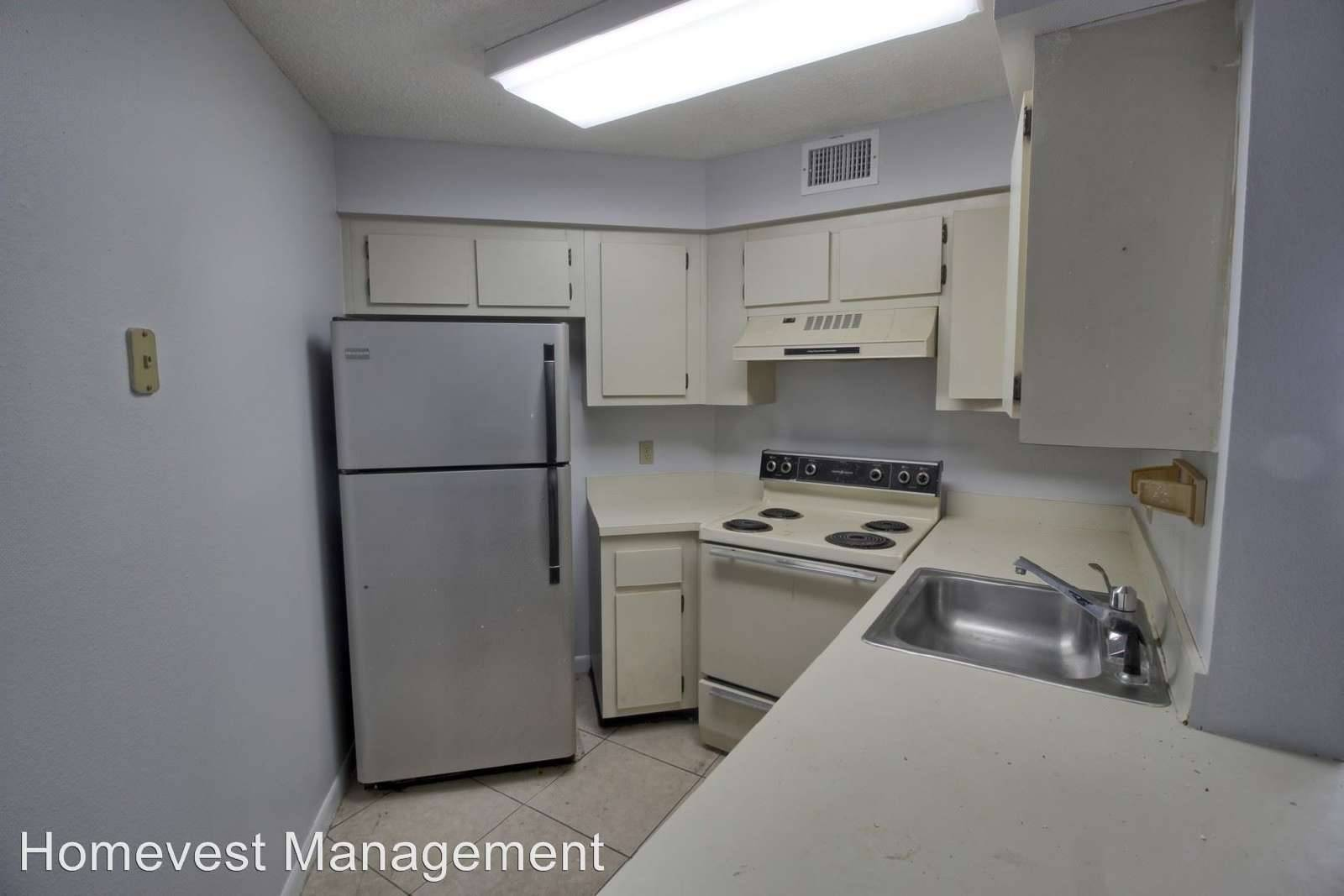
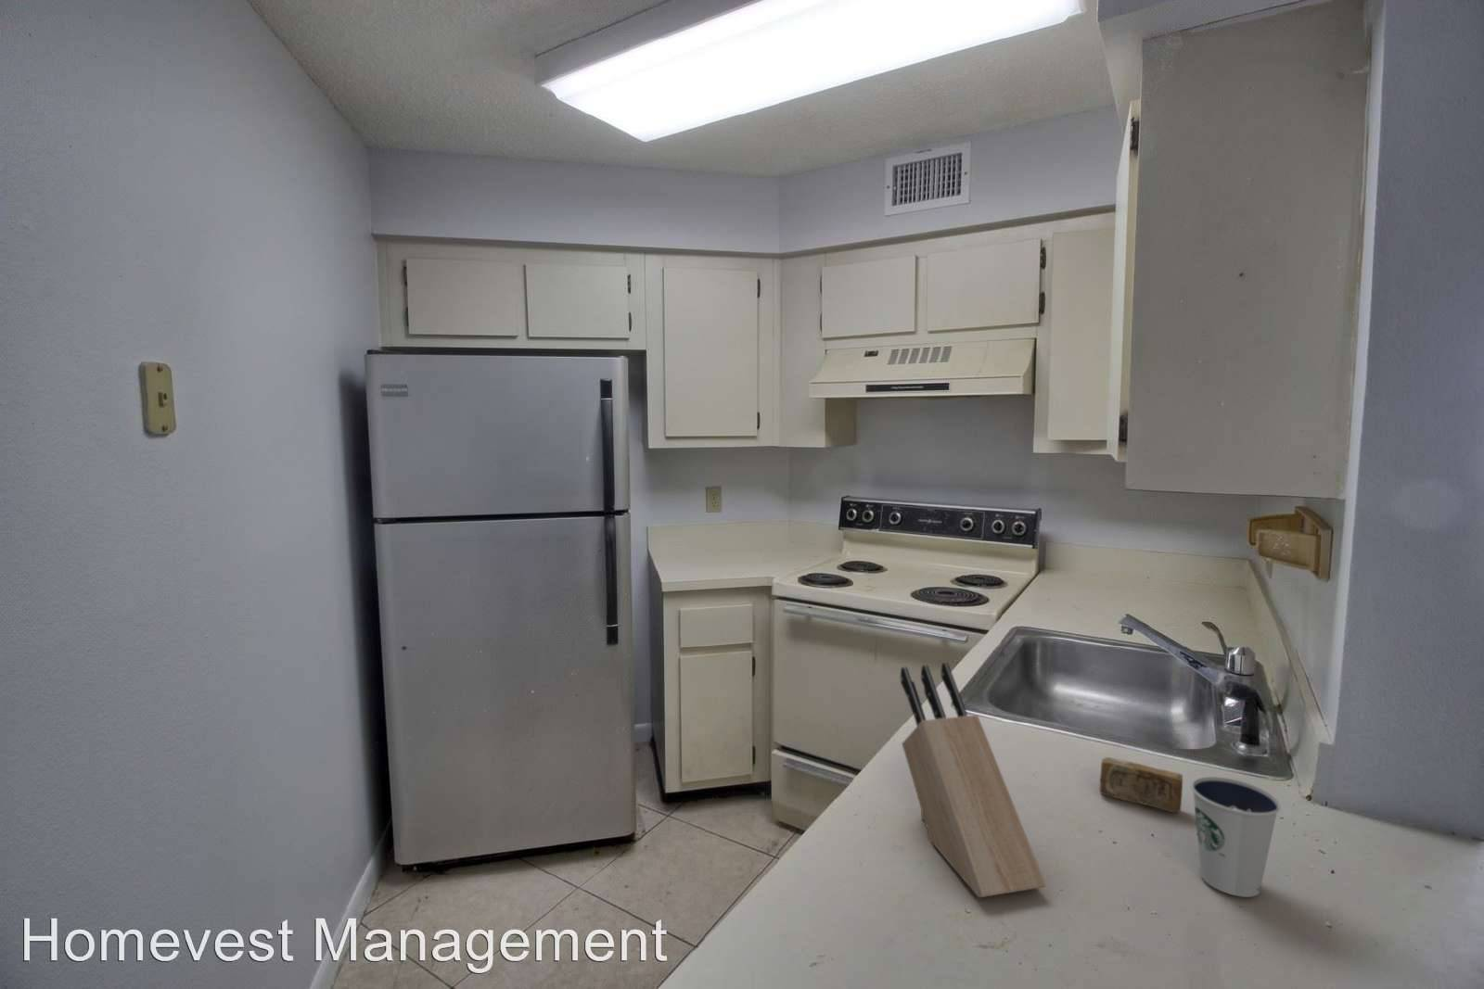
+ soap bar (1140, 784)
+ knife block (960, 763)
+ dixie cup (1232, 838)
